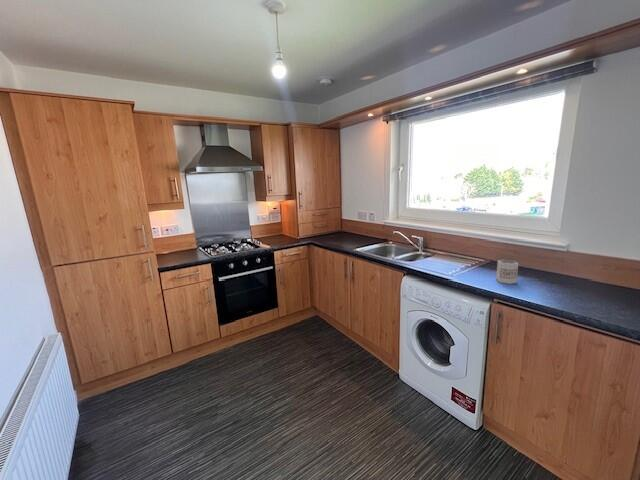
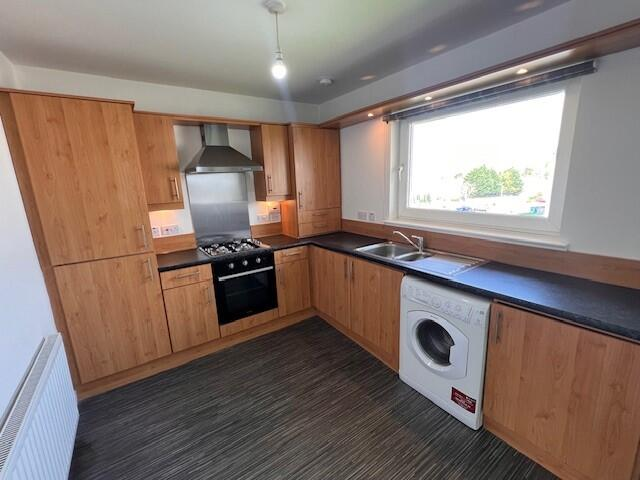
- mug (506, 271)
